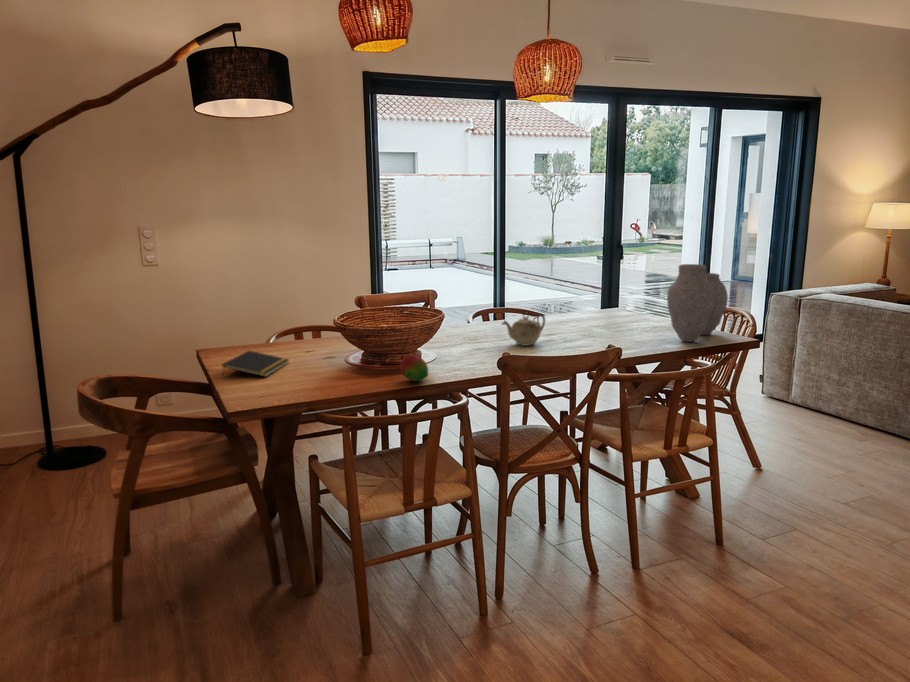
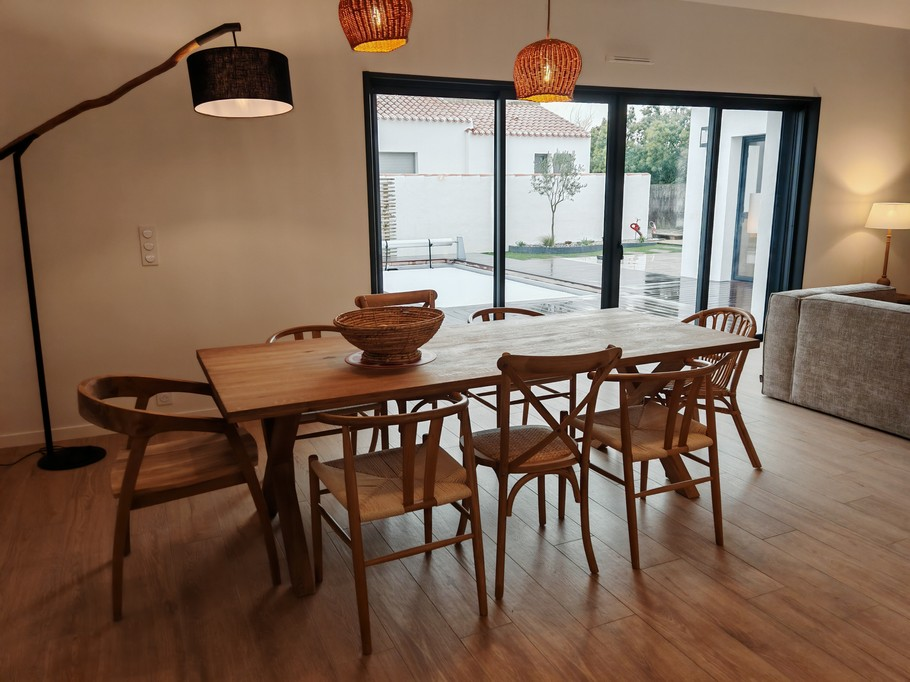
- notepad (257, 363)
- teapot (523, 328)
- fruit (415, 368)
- vase (697, 300)
